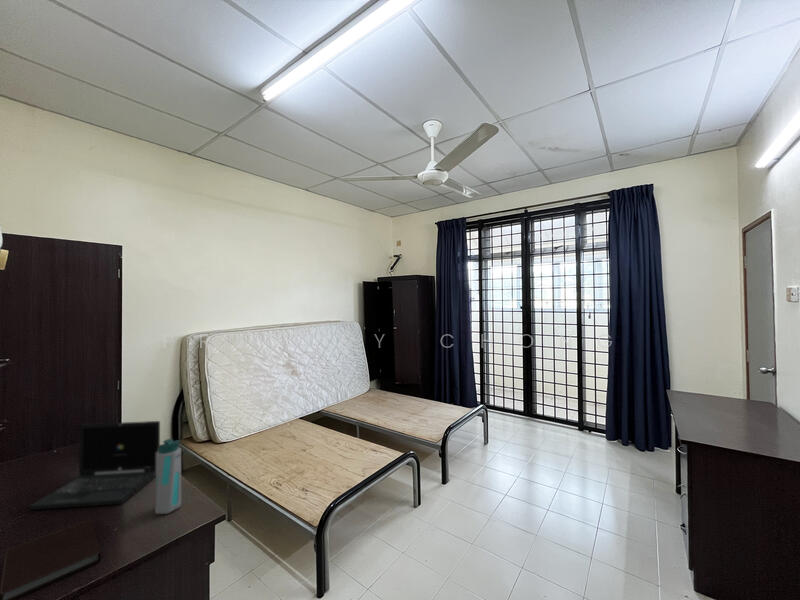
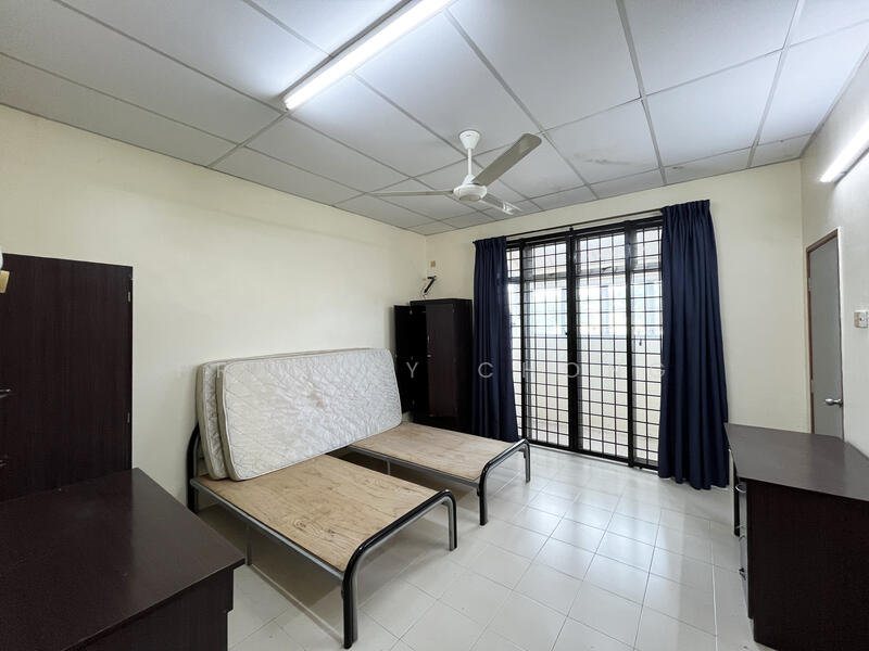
- laptop (100, 461)
- water bottle (169, 474)
- notebook (52, 555)
